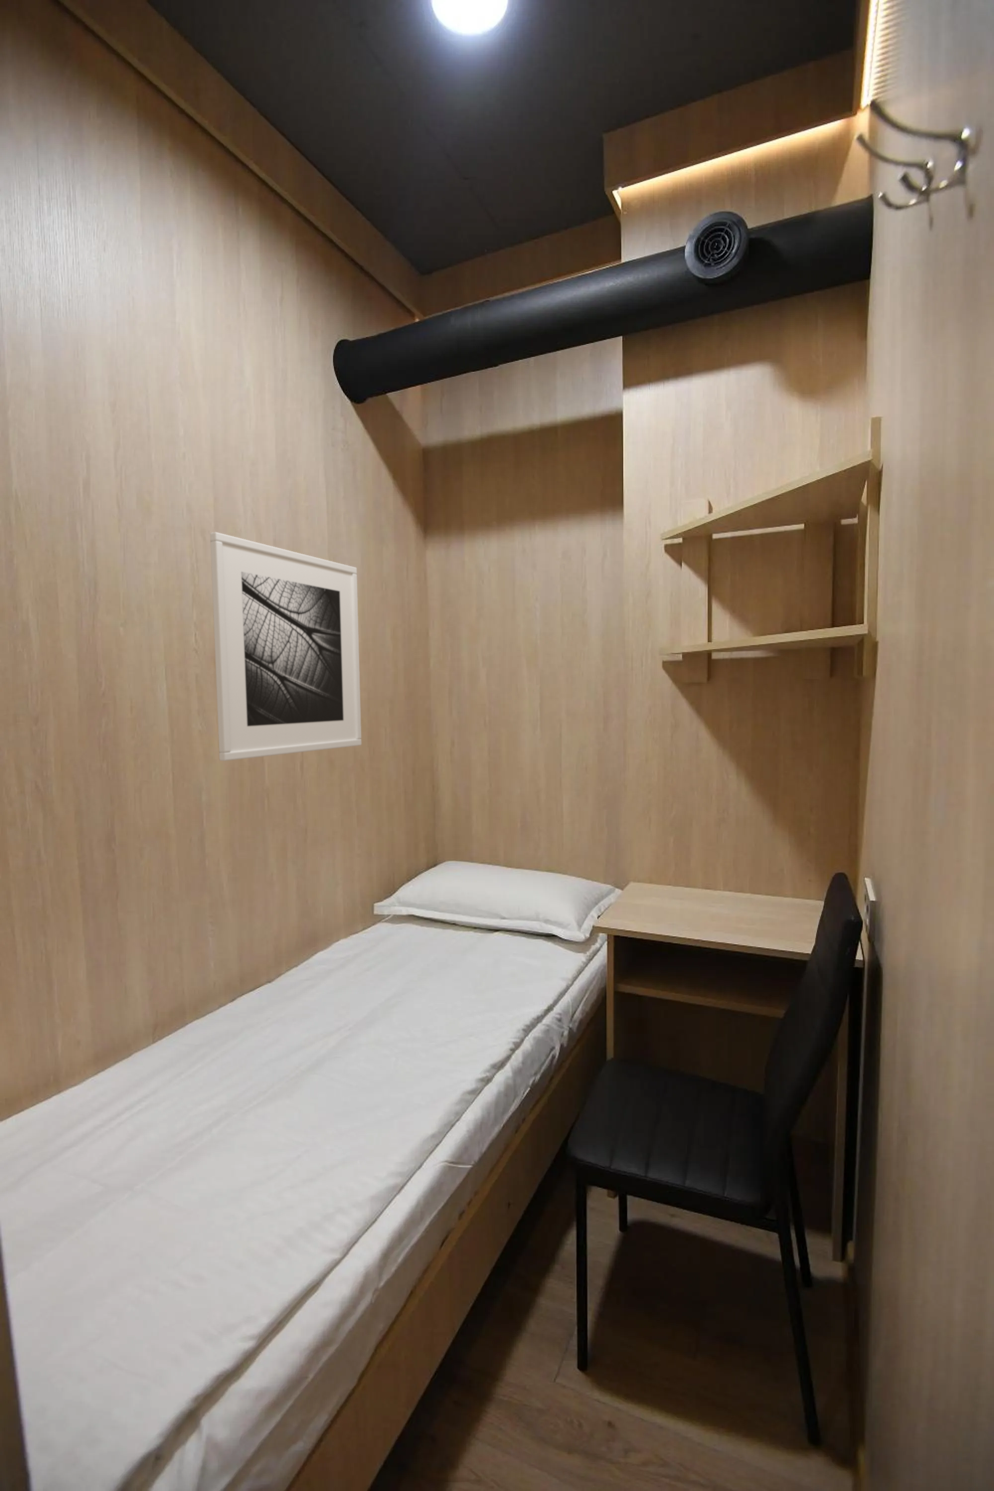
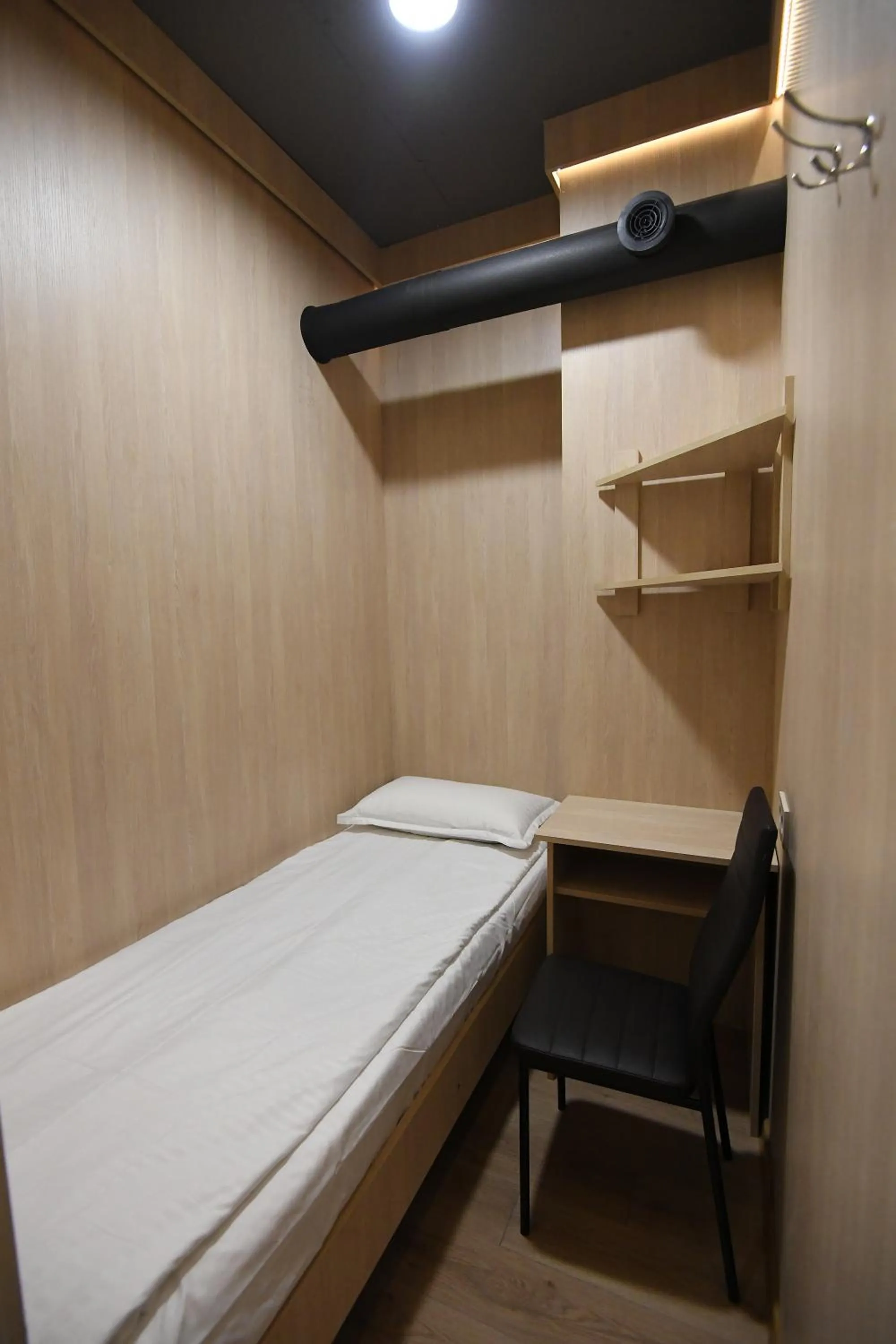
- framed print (296, 653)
